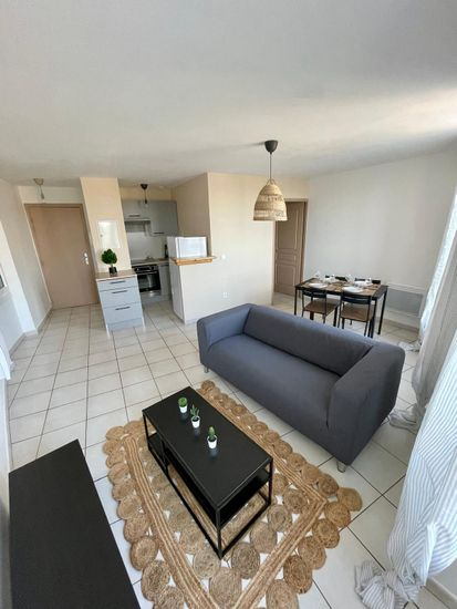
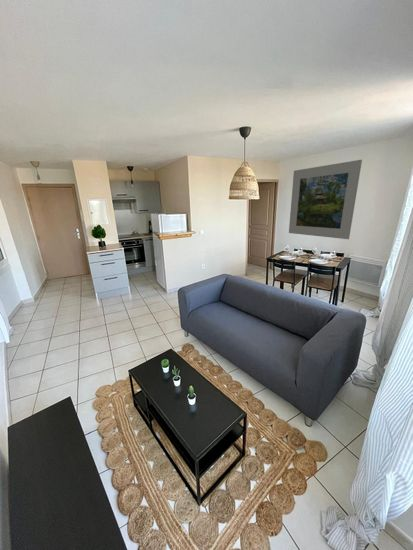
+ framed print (319, 202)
